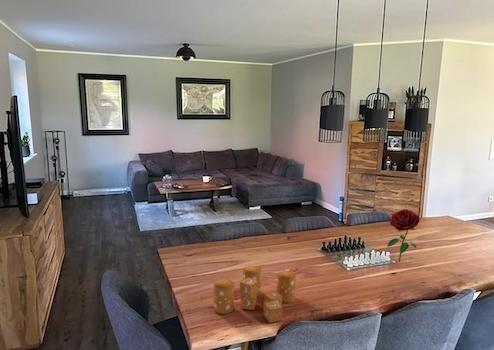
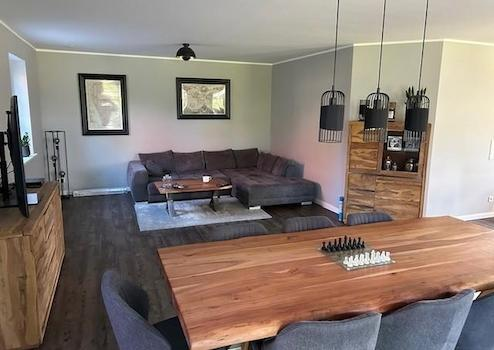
- candle (256, 291)
- flower (402, 236)
